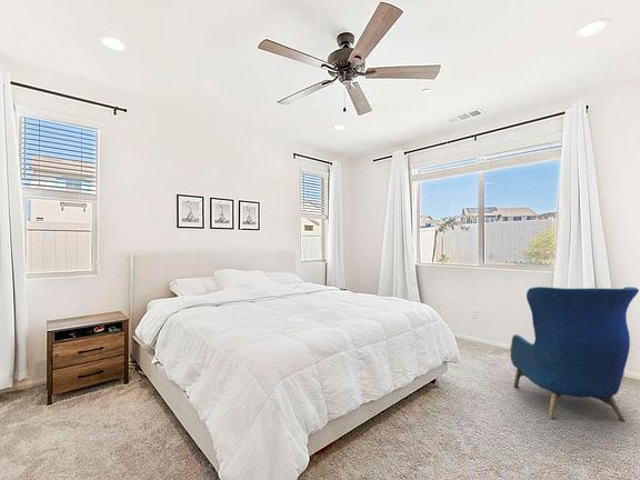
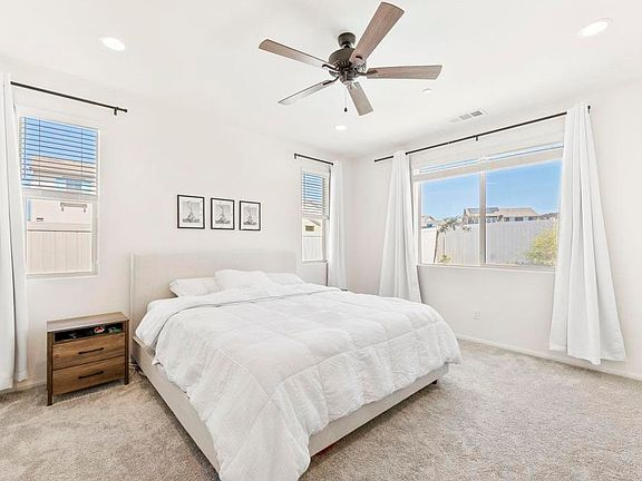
- armchair (566, 341)
